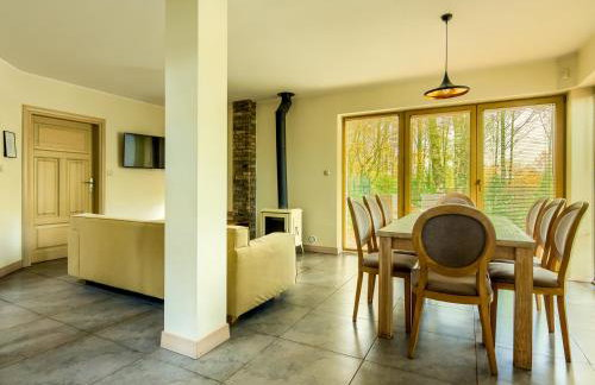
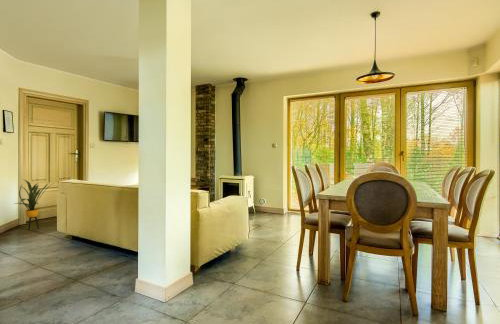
+ house plant (33, 203)
